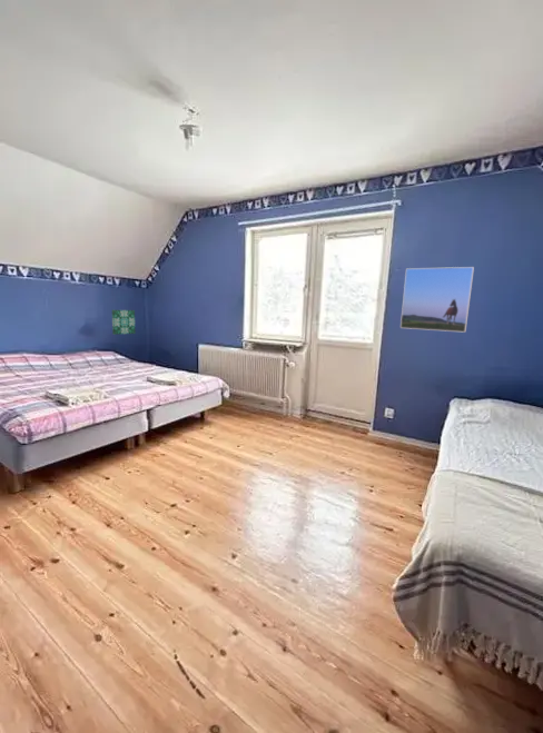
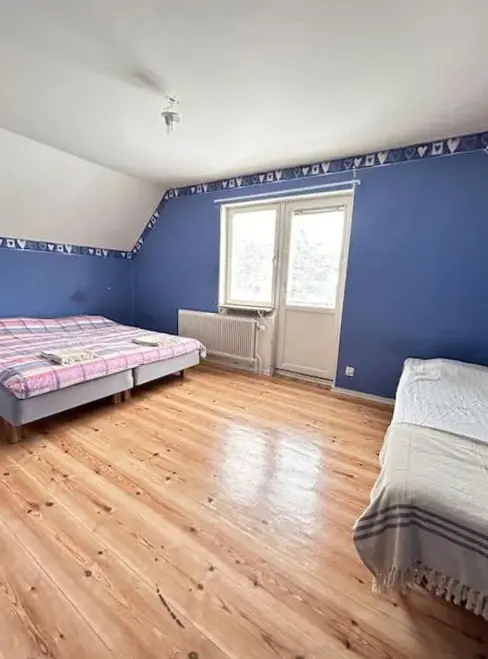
- wall art (124, 321)
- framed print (434, 299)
